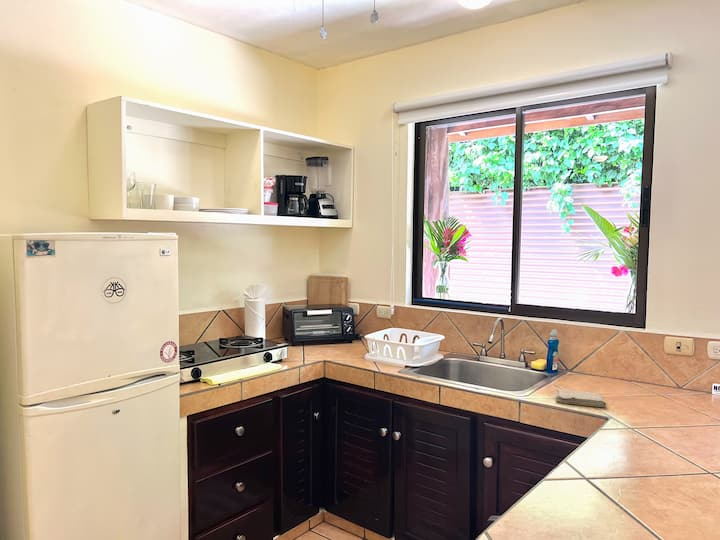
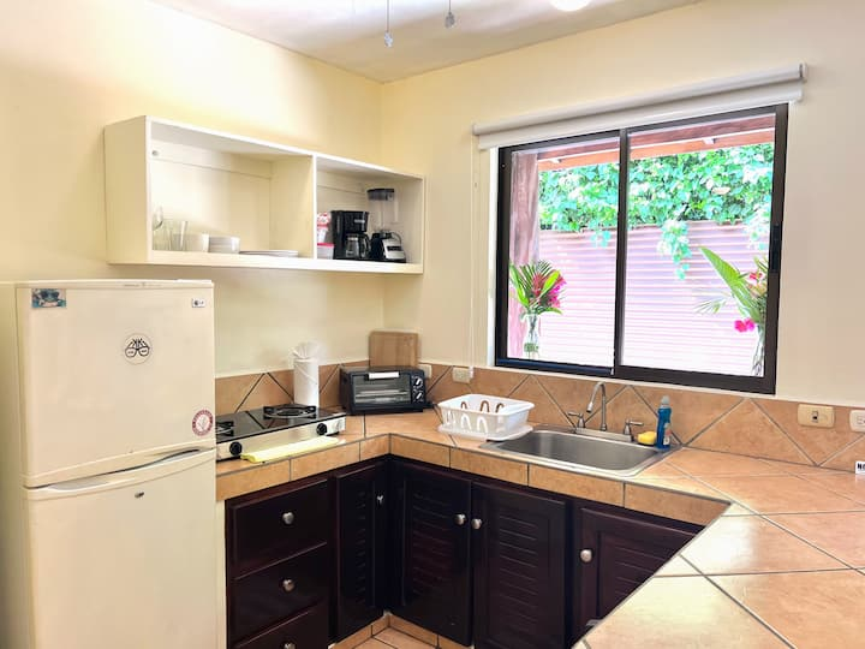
- washcloth (579, 397)
